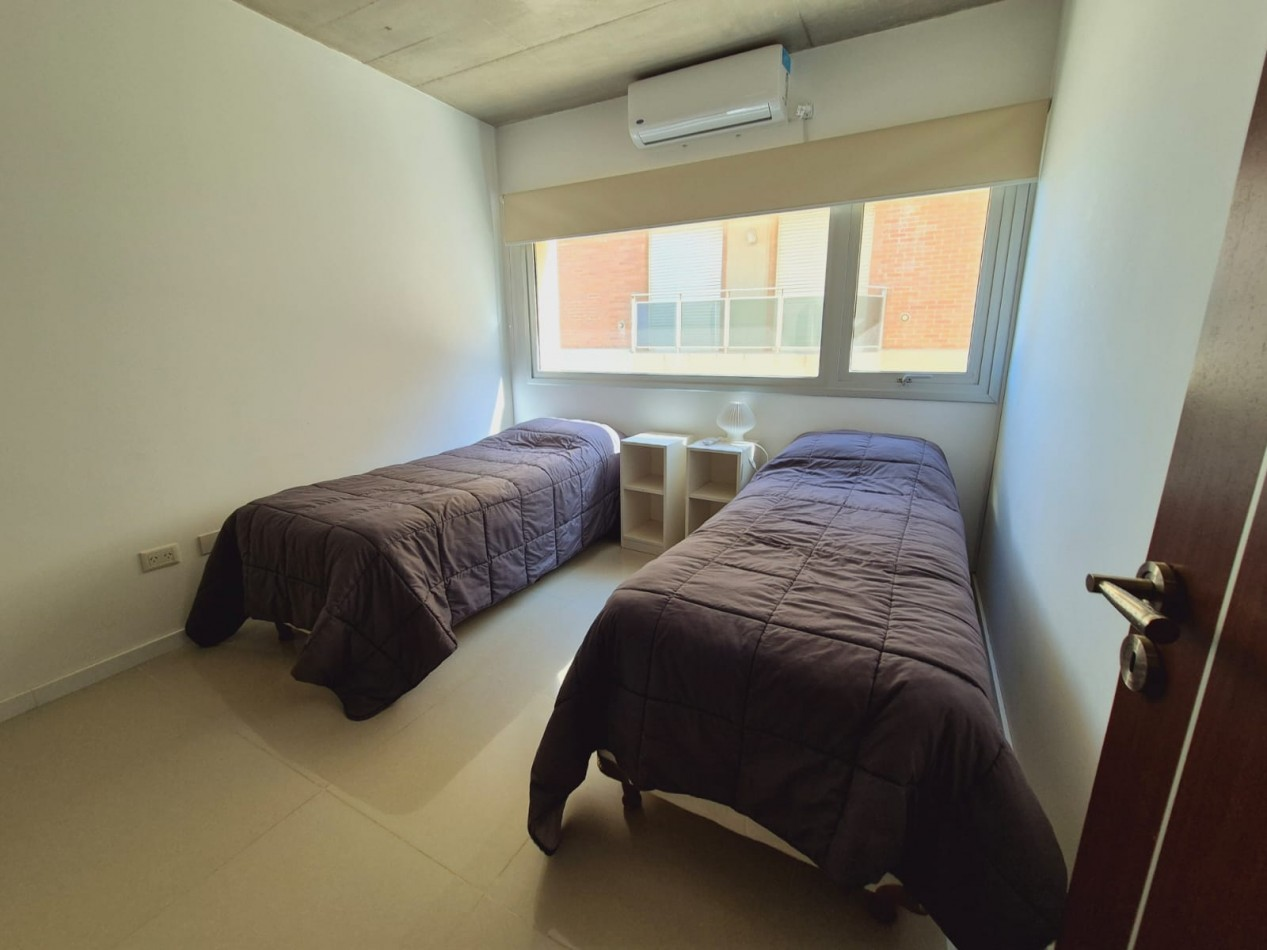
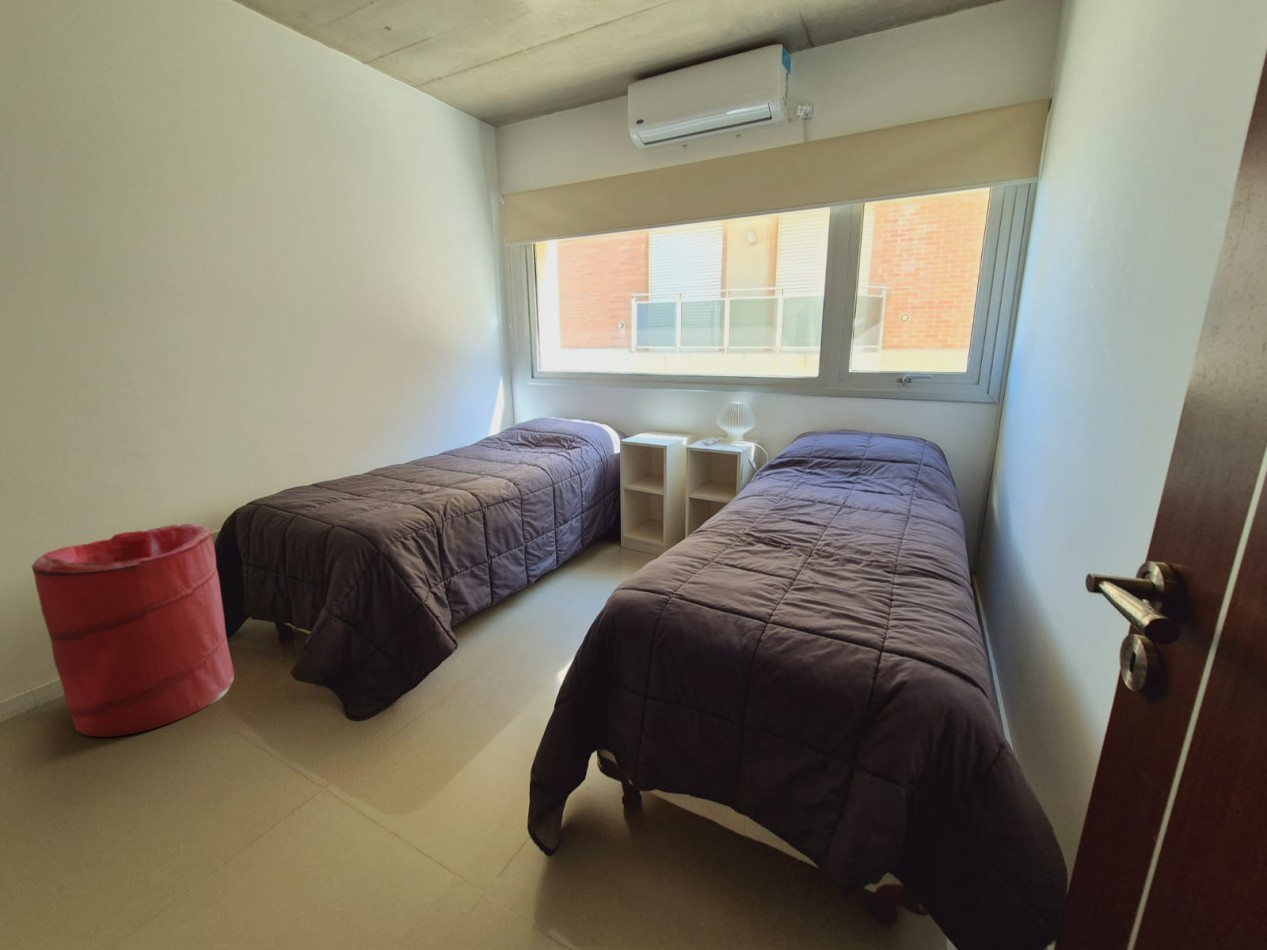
+ laundry hamper (143, 619)
